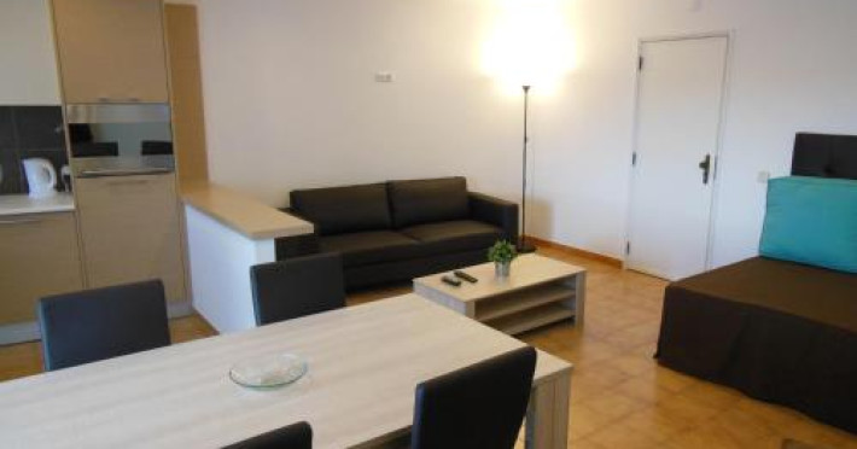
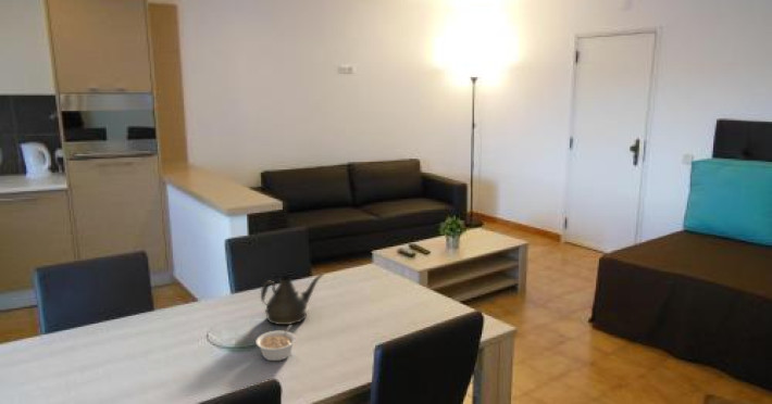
+ legume (276, 344)
+ teapot (294, 295)
